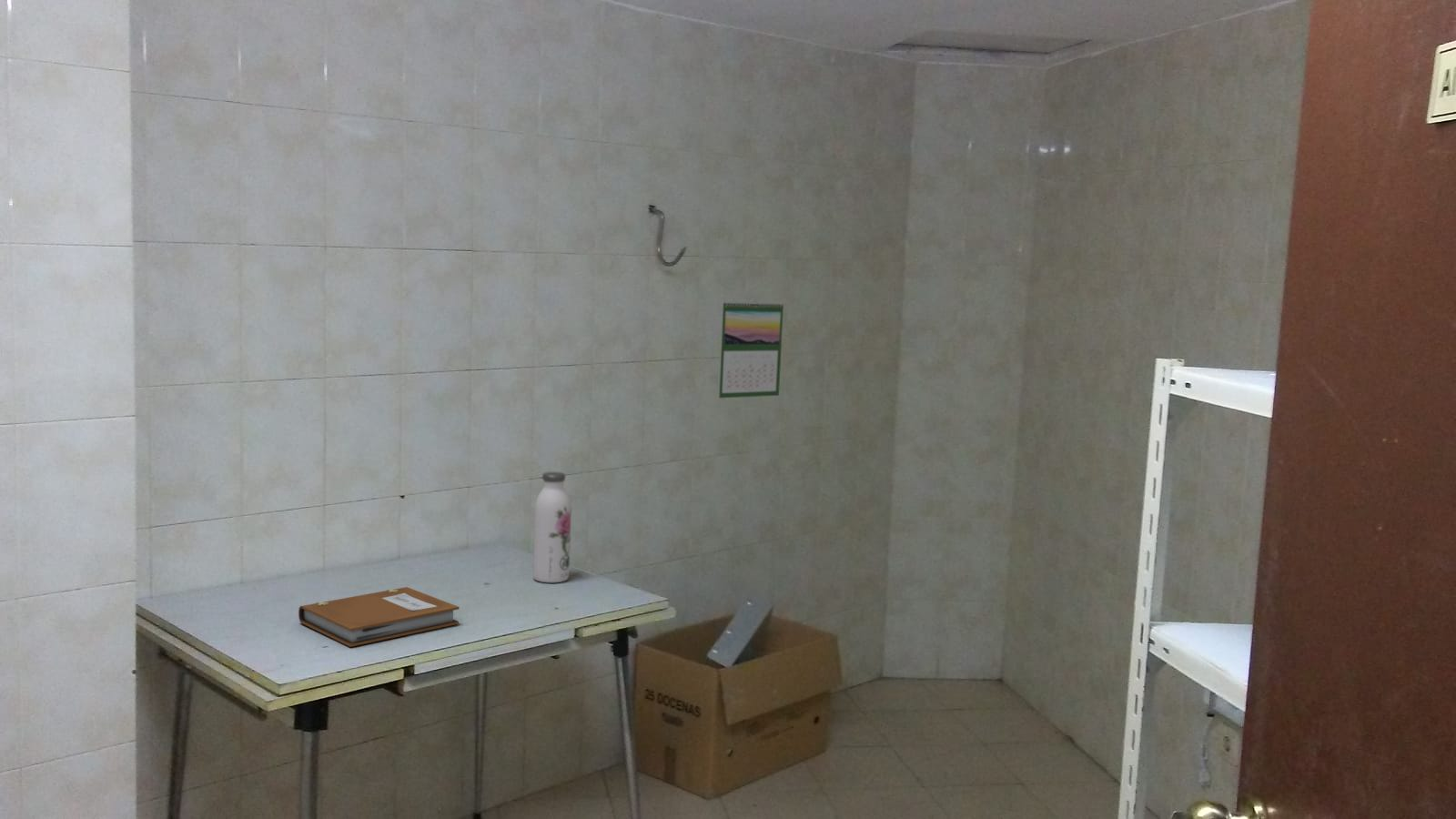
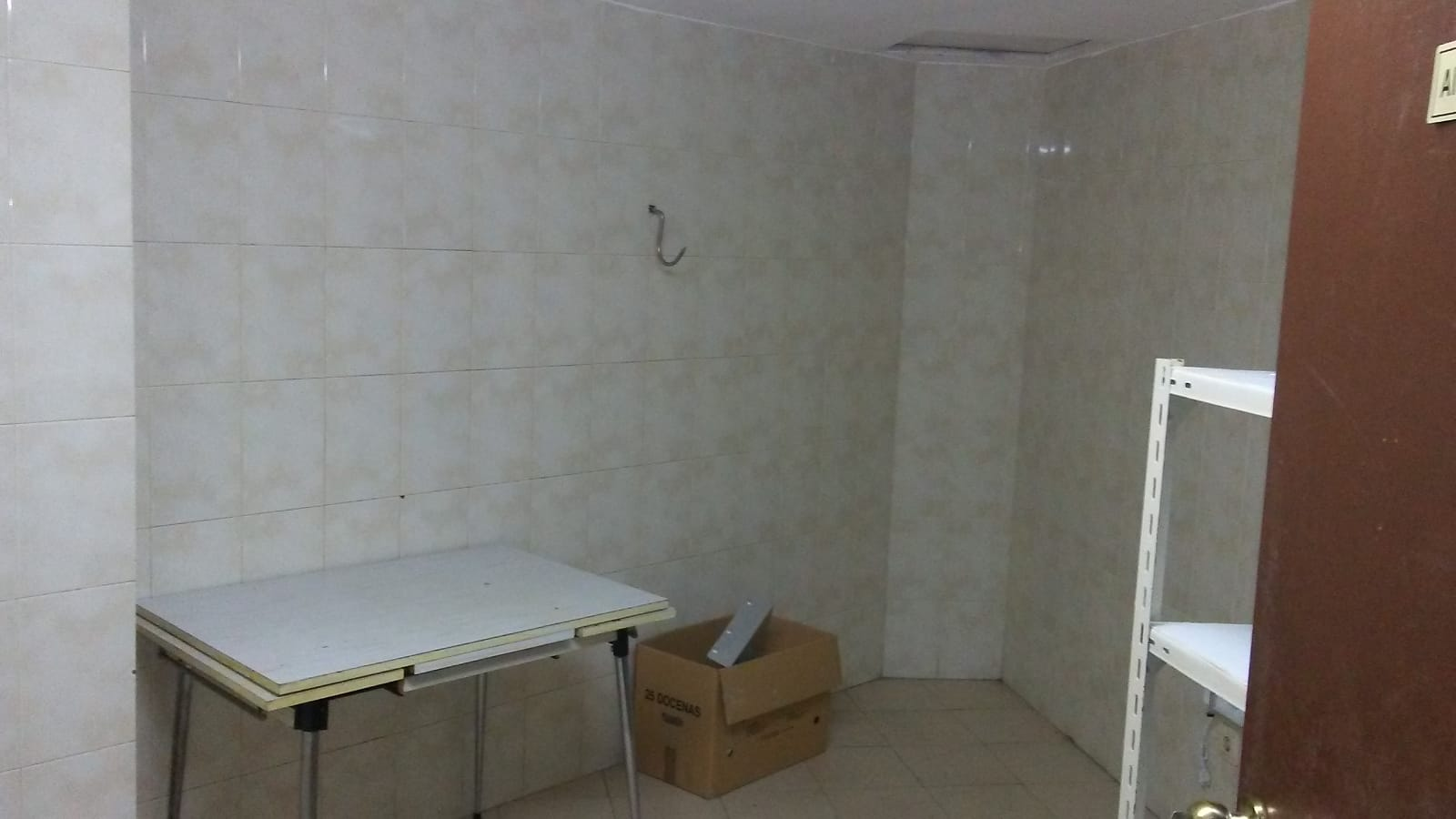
- calendar (751, 348)
- water bottle (552, 526)
- notebook (381, 613)
